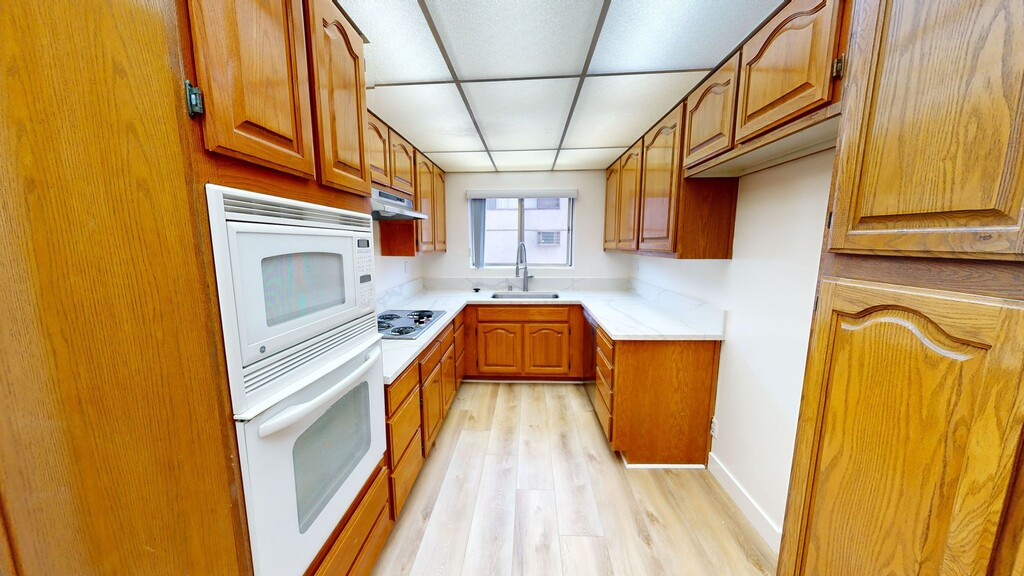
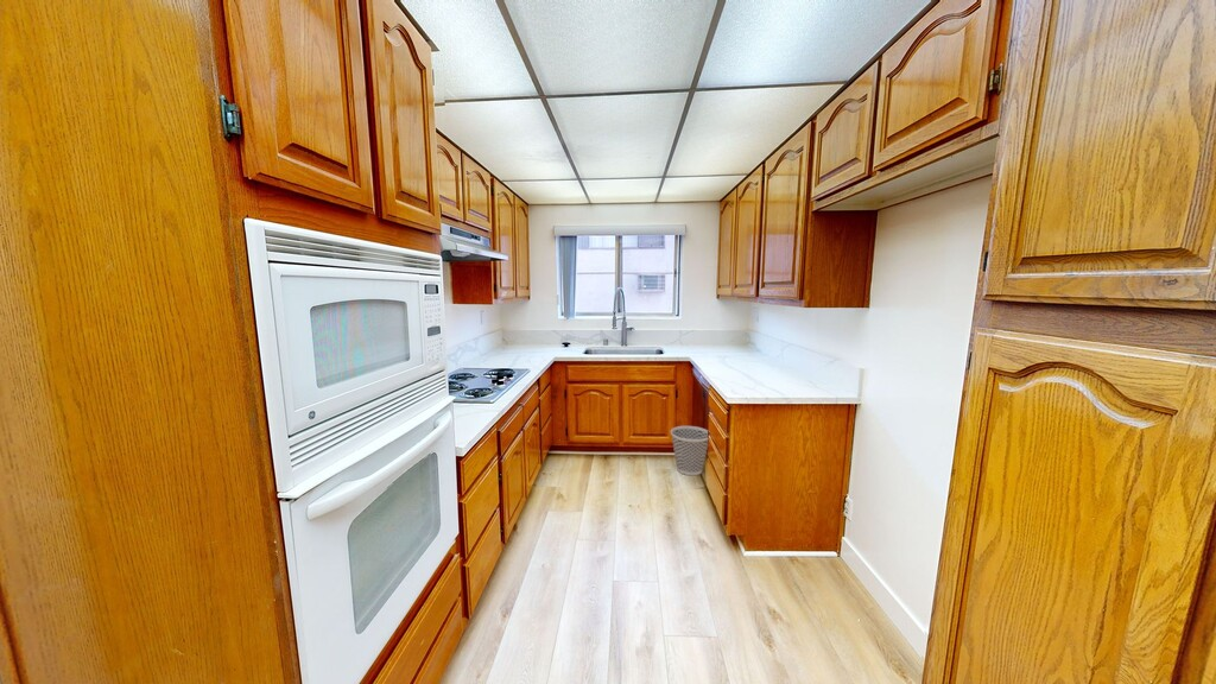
+ wastebasket (690, 450)
